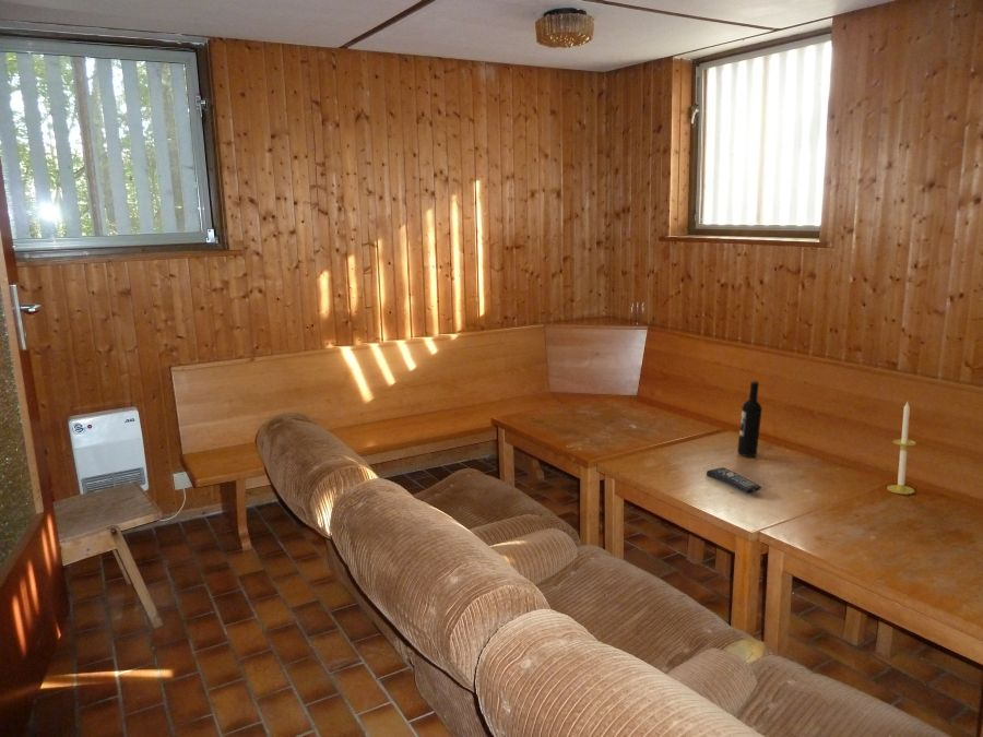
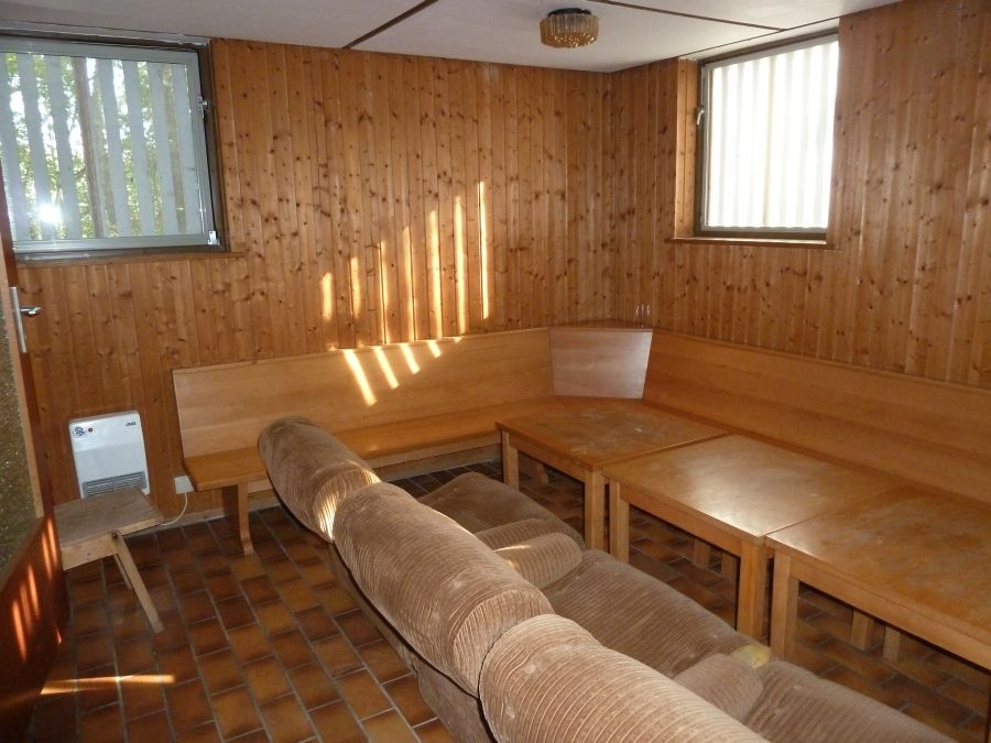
- remote control (732, 479)
- candle (903, 445)
- wine bottle (749, 418)
